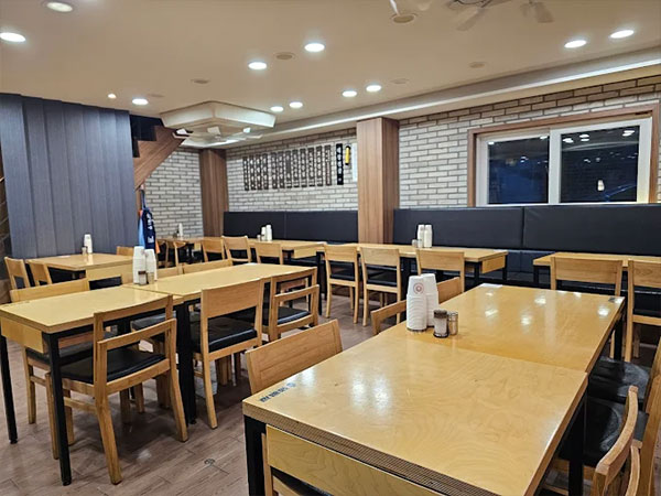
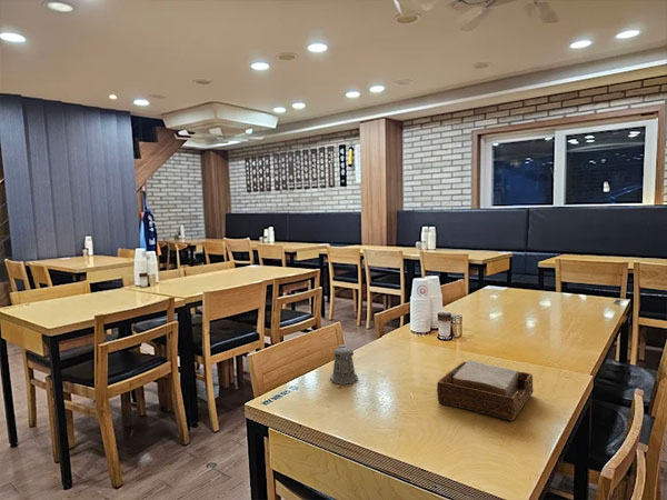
+ pepper shaker (344, 363)
+ napkin holder (485, 384)
